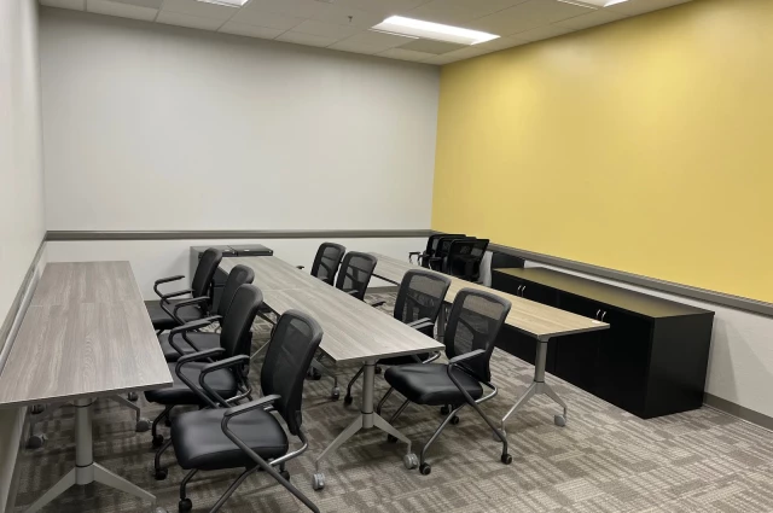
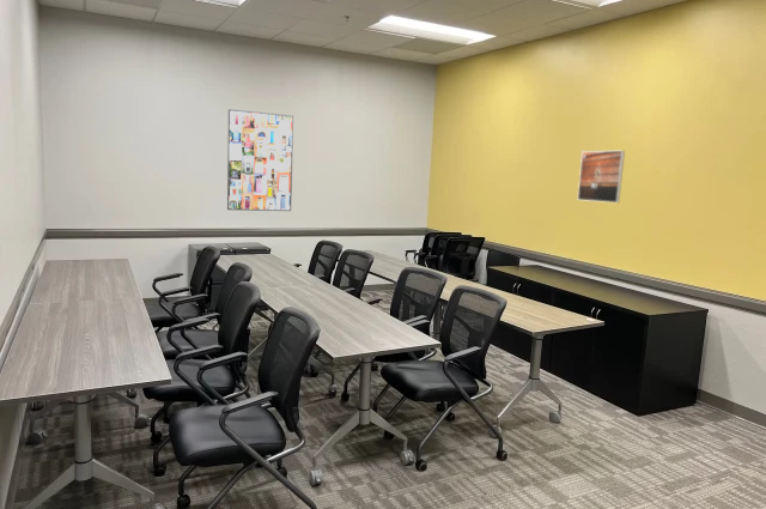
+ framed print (261, 162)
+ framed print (600, 176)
